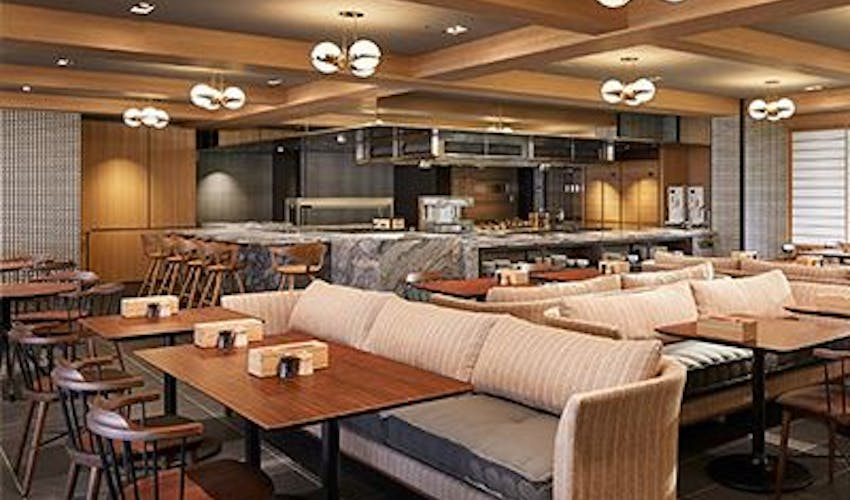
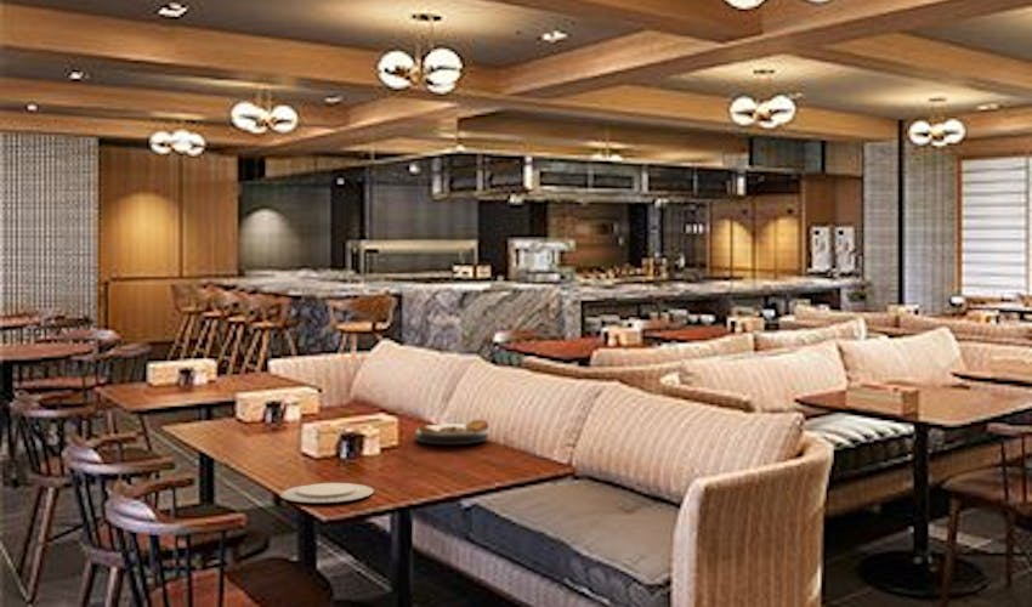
+ chinaware (327, 490)
+ plate (452, 431)
